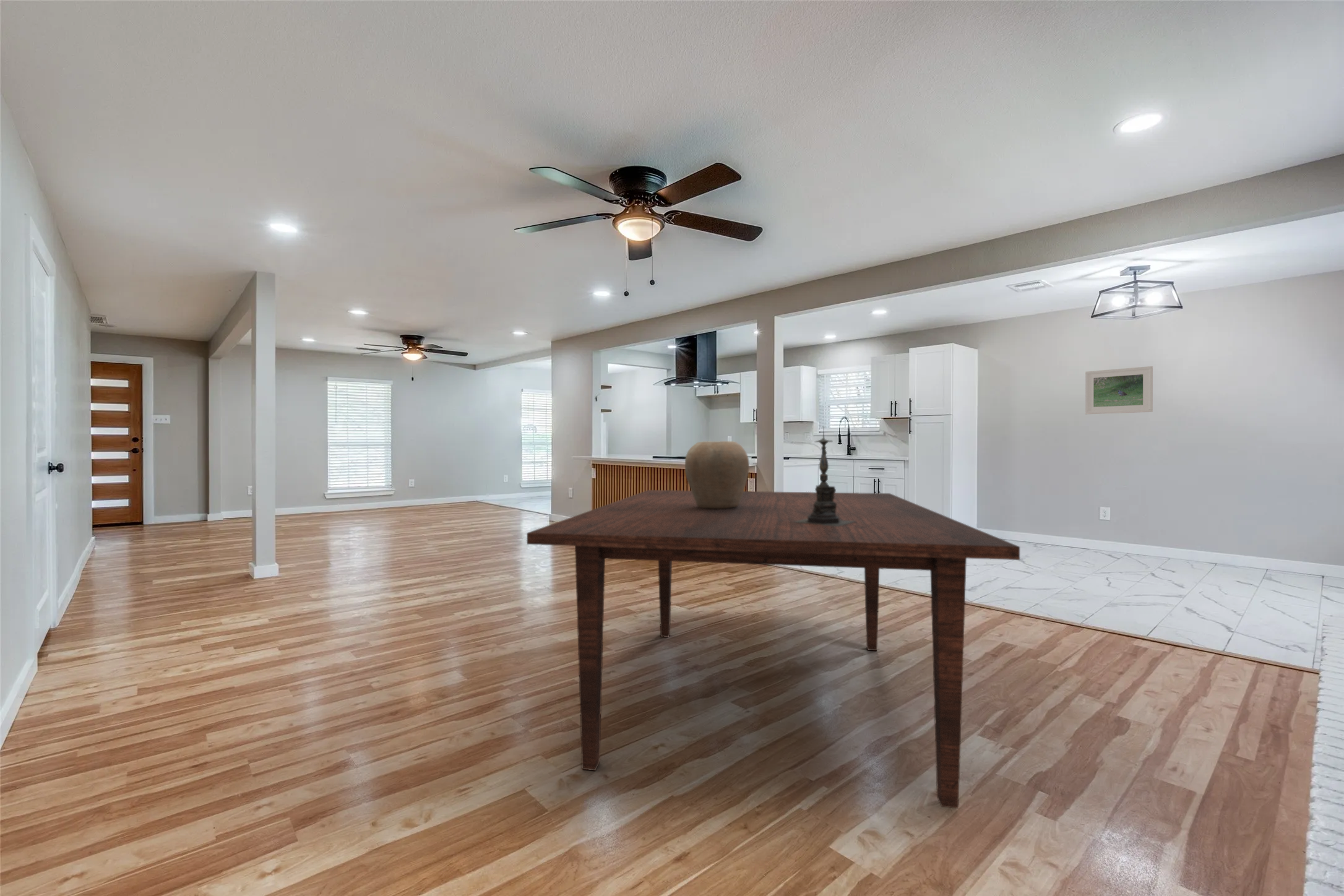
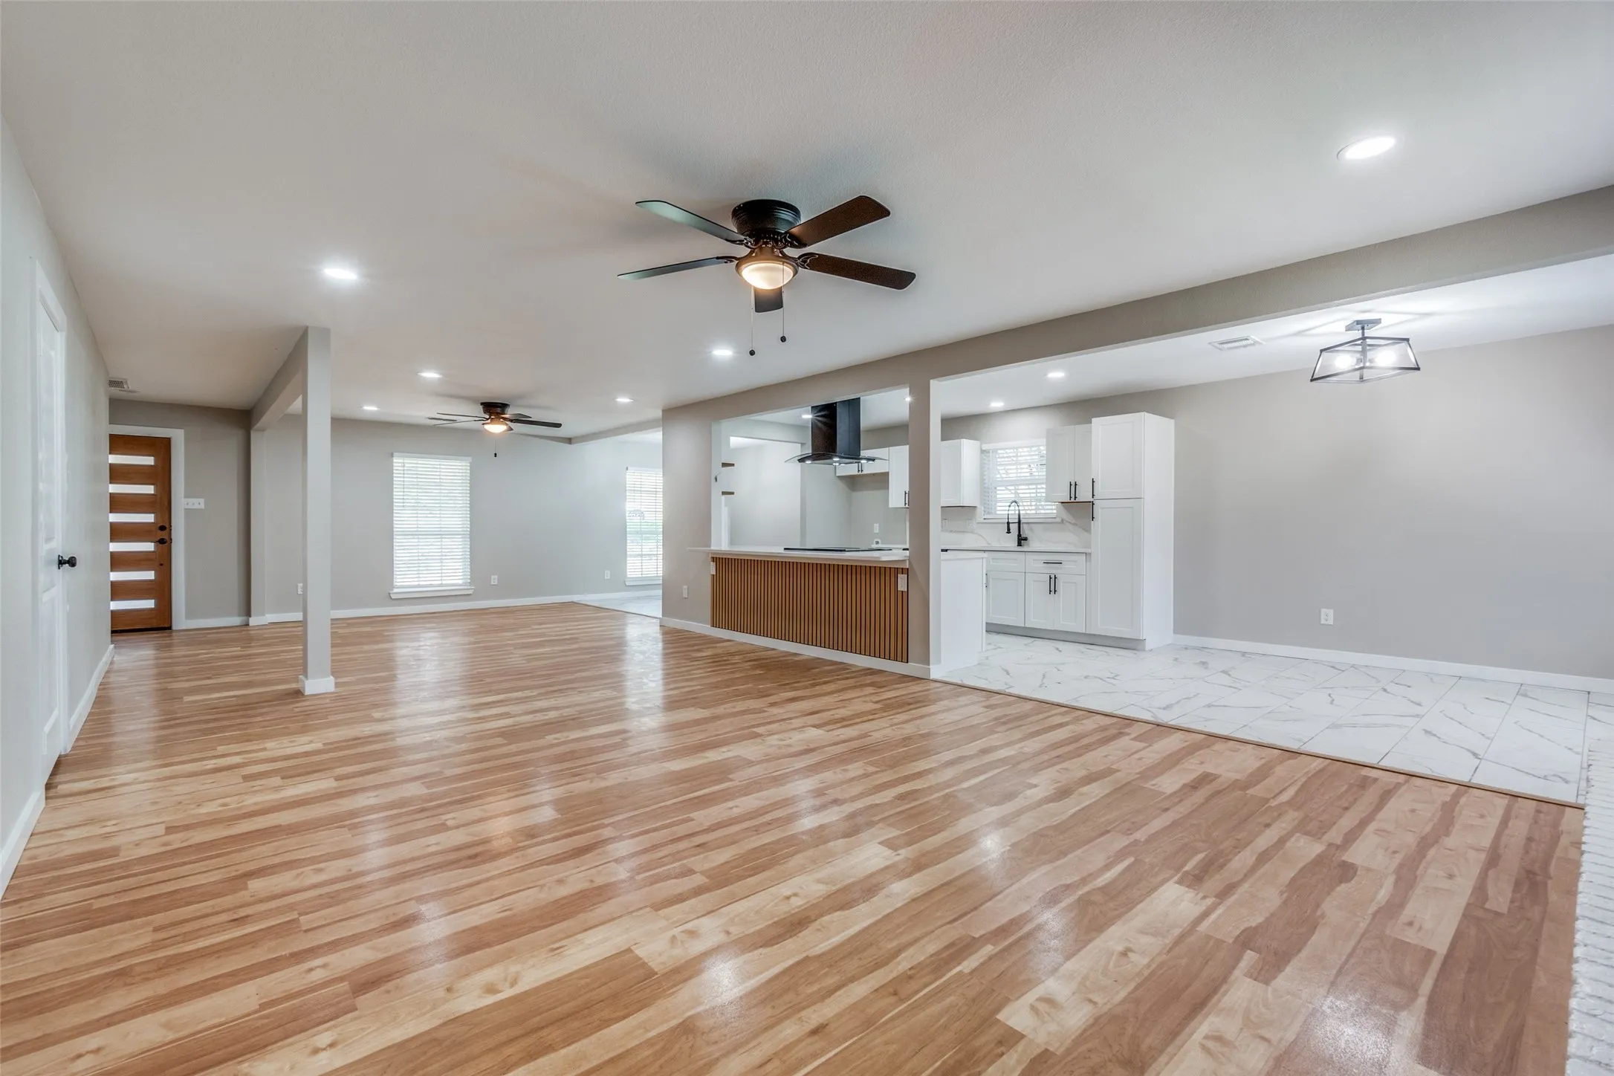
- table (765, 564)
- vase (717, 473)
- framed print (1118, 391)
- candle holder (824, 473)
